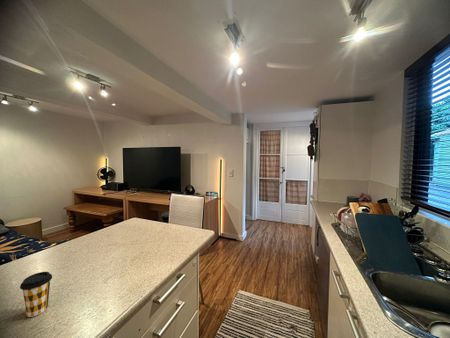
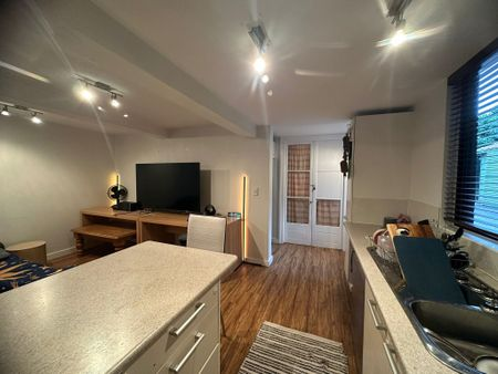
- coffee cup (37, 294)
